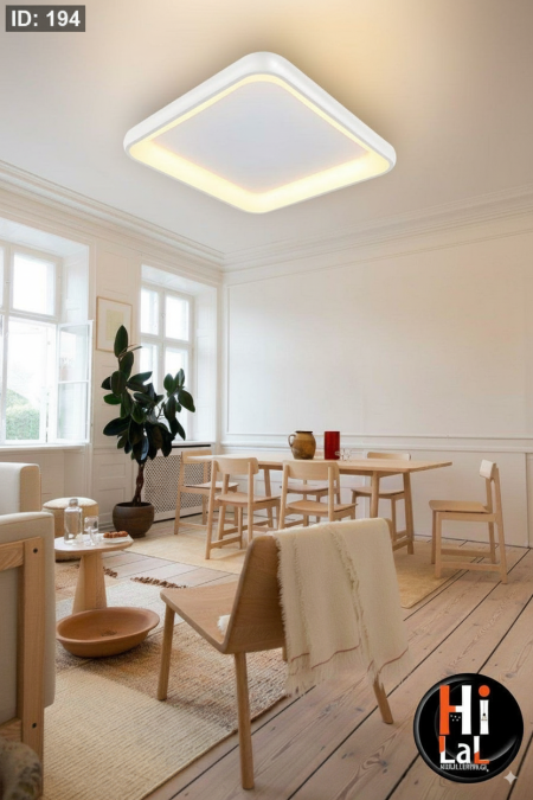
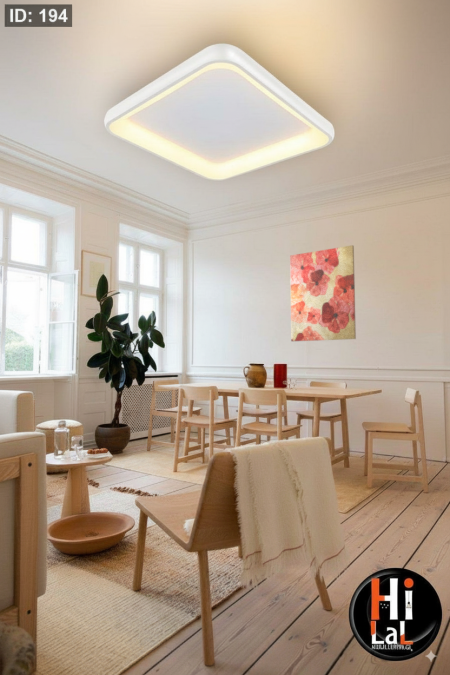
+ wall art (321, 295)
